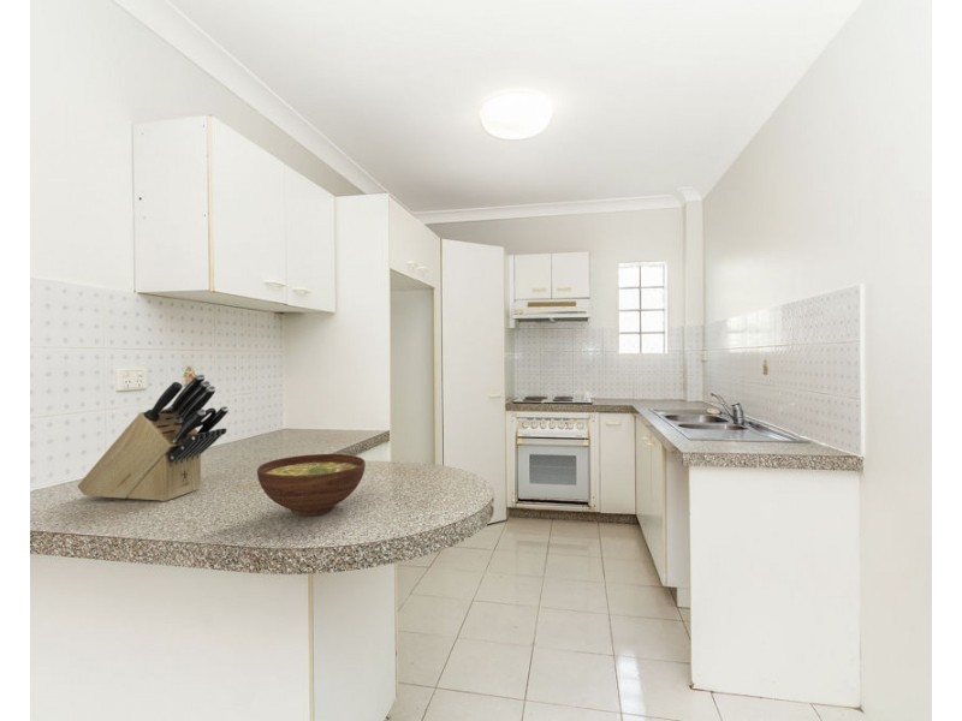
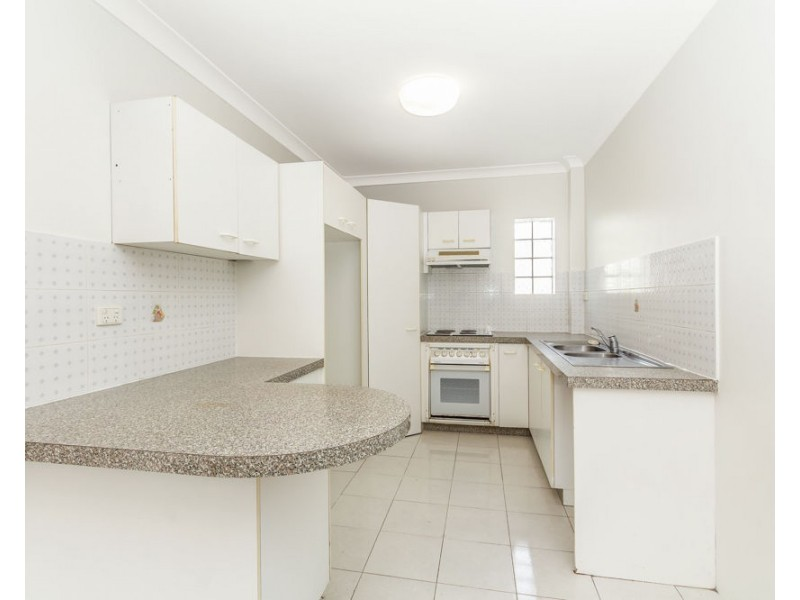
- knife block (155, 434)
- bowl (313, 487)
